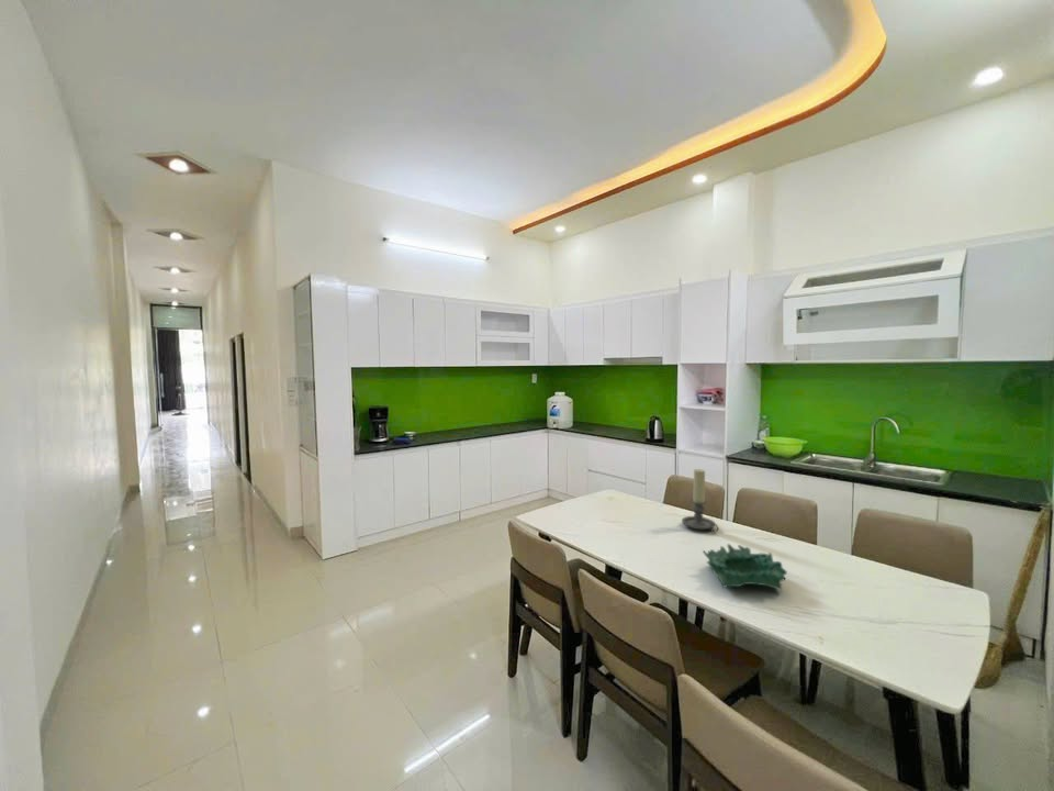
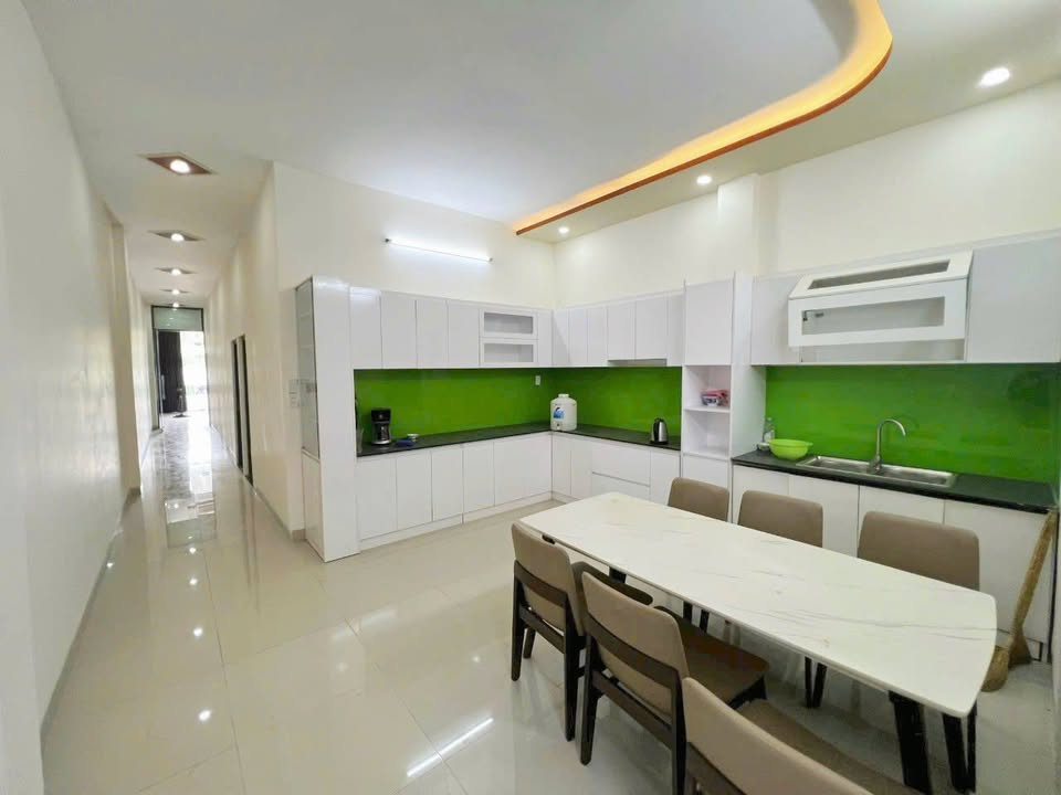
- decorative bowl (741, 567)
- candle holder (702, 498)
